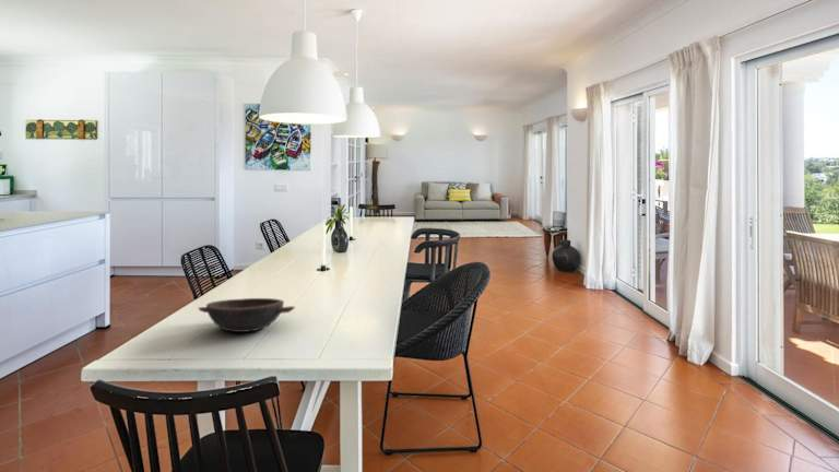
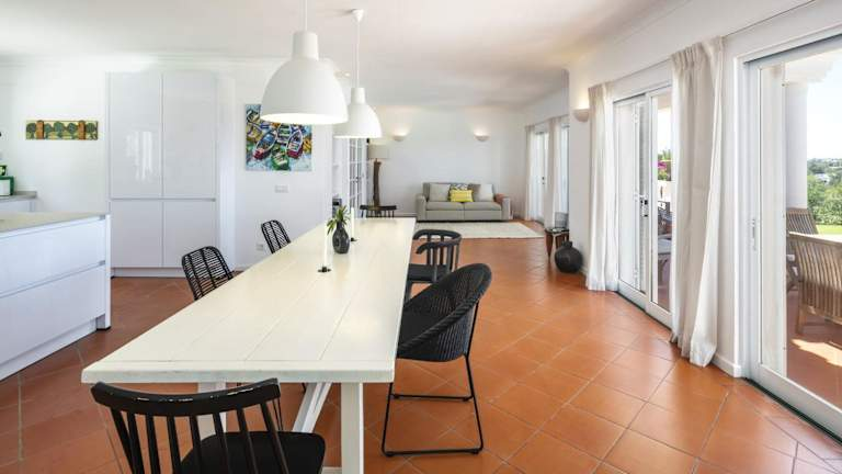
- bowl (246, 315)
